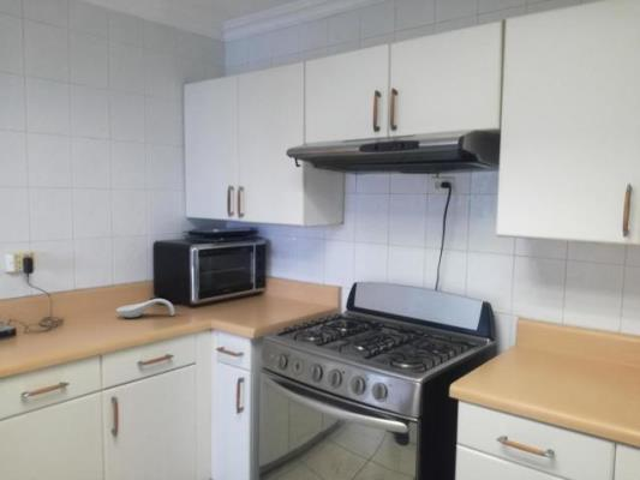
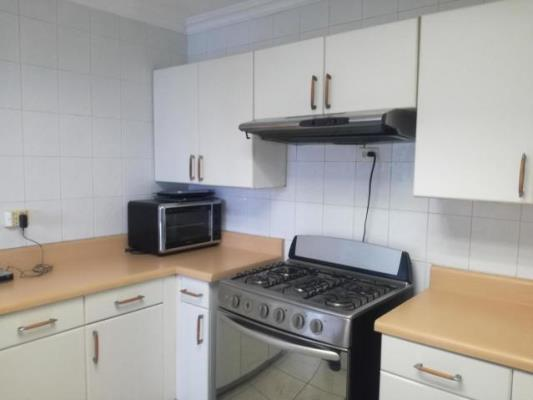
- spoon rest (145, 307)
